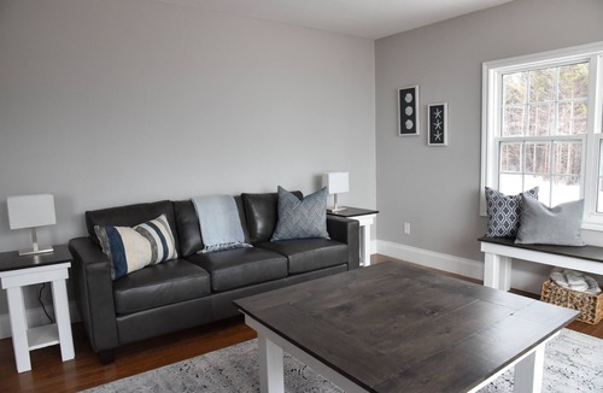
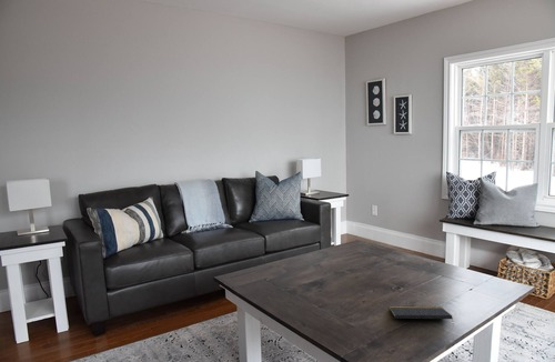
+ notepad (418, 312)
